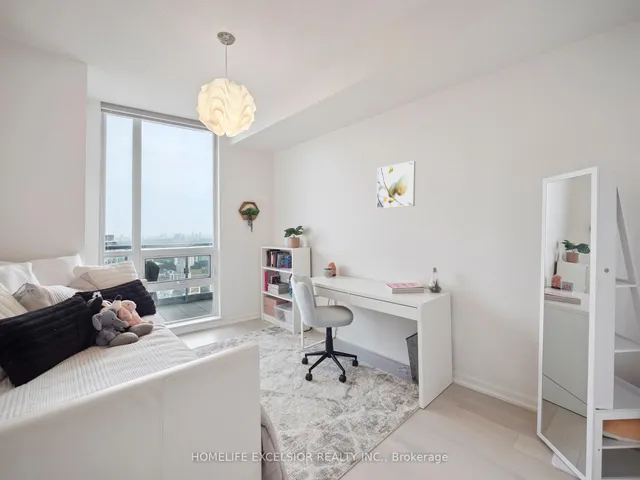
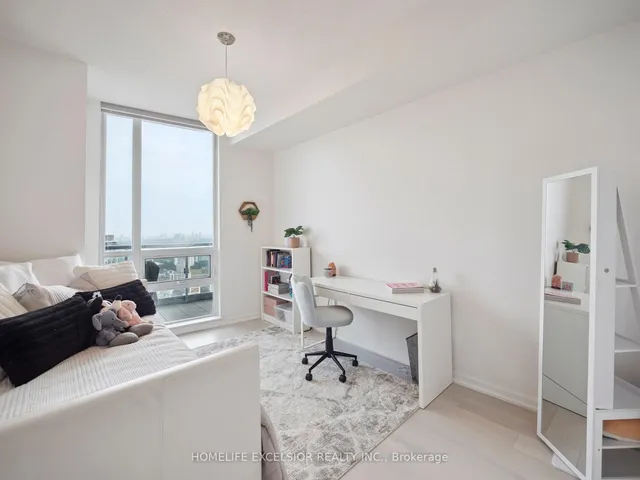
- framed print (395, 186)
